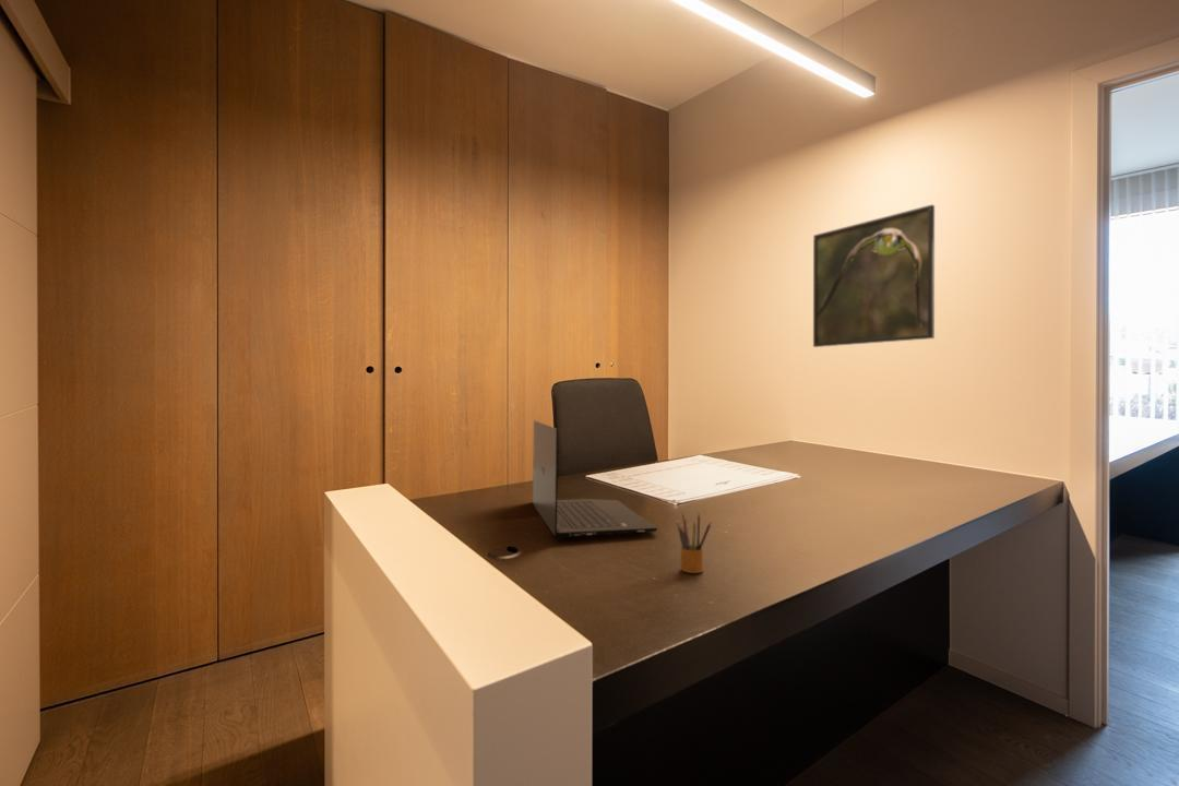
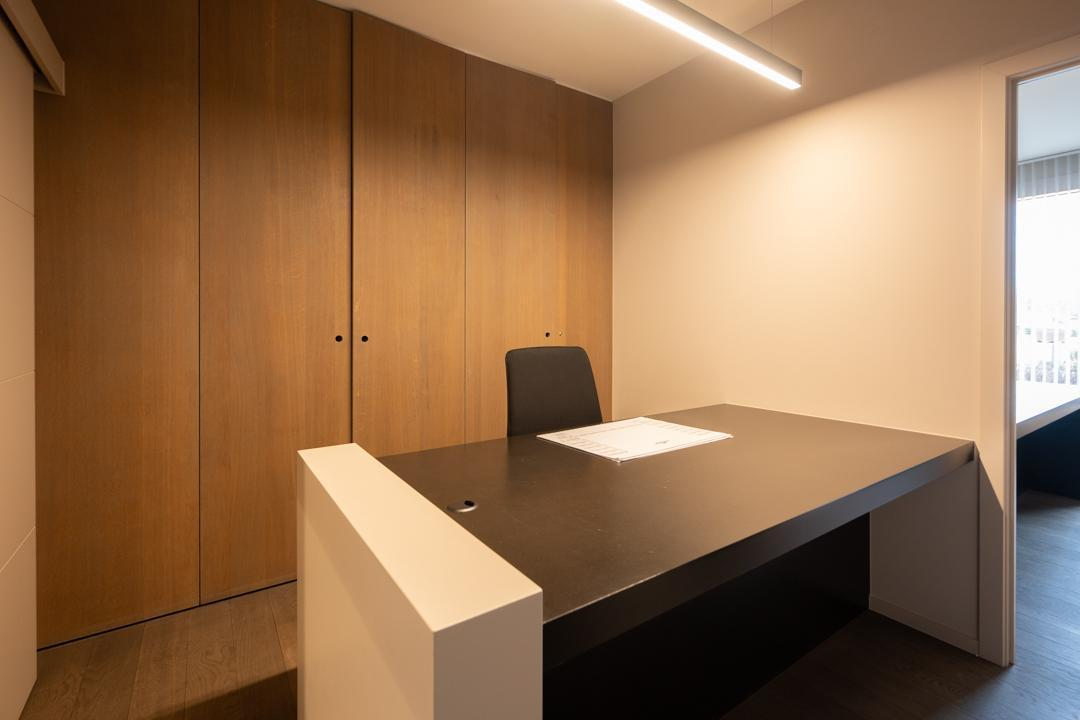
- laptop (588, 499)
- pencil box (693, 543)
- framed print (868, 282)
